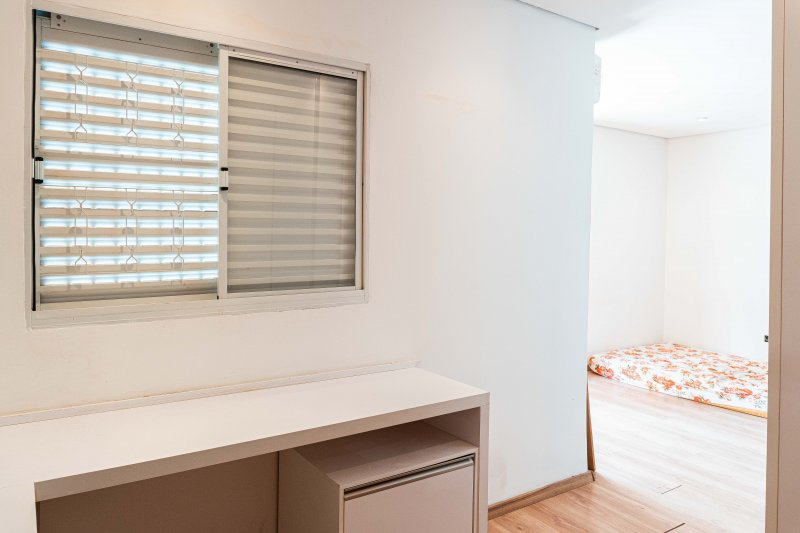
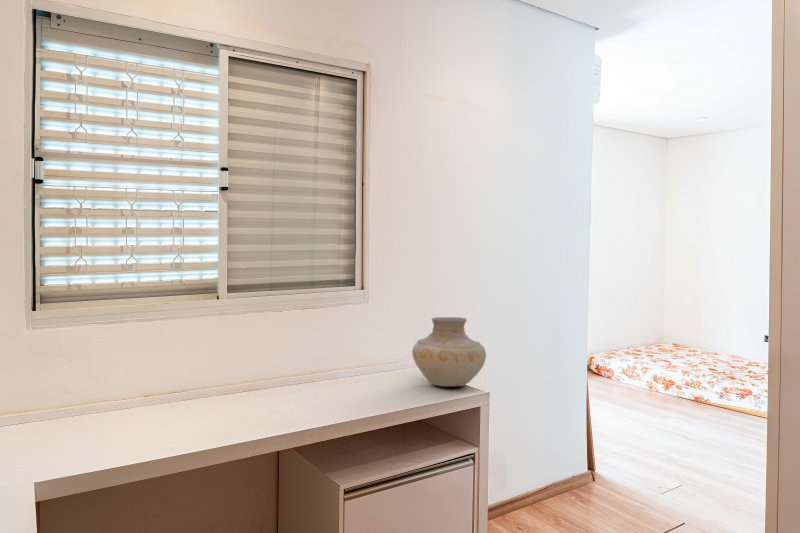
+ vase (448, 351)
